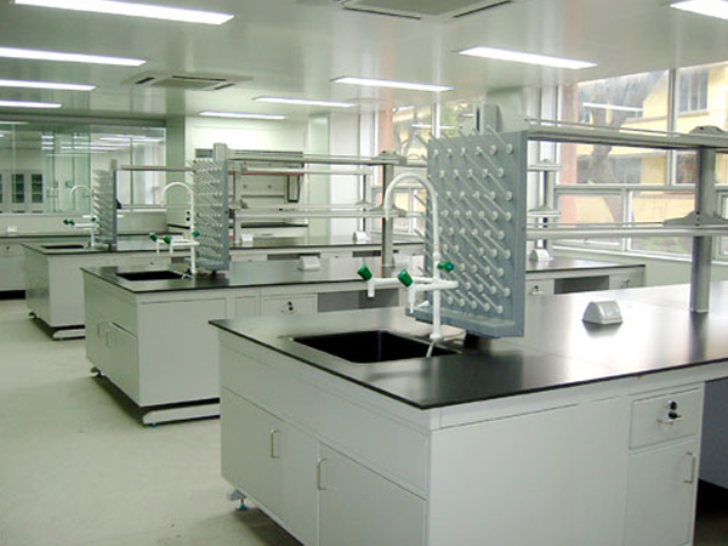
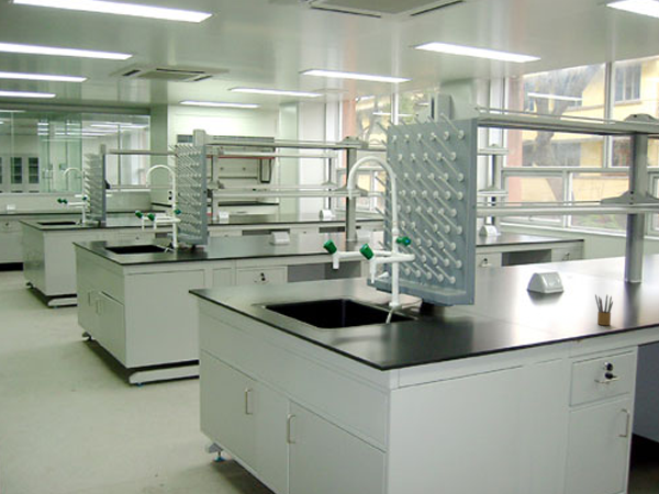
+ pencil box (604, 308)
